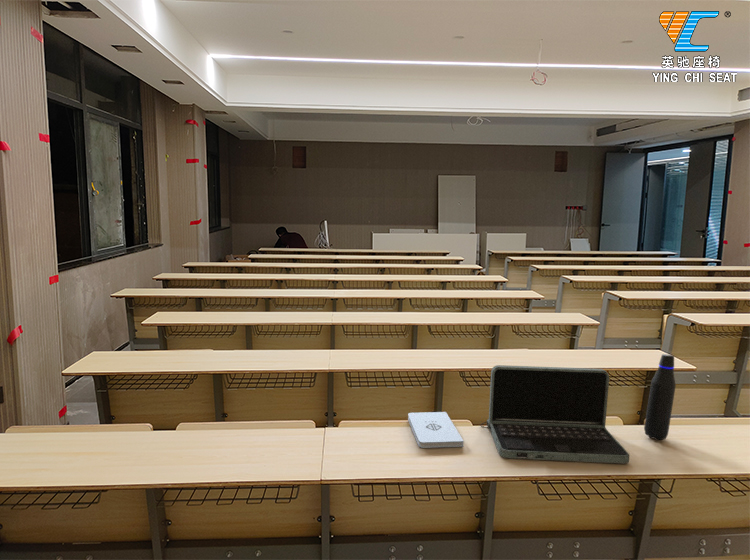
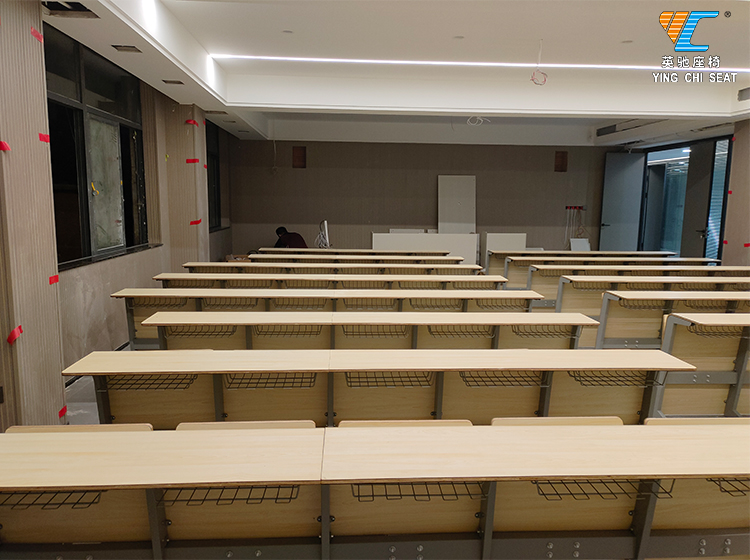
- water bottle (660, 396)
- notepad (433, 428)
- laptop (550, 408)
